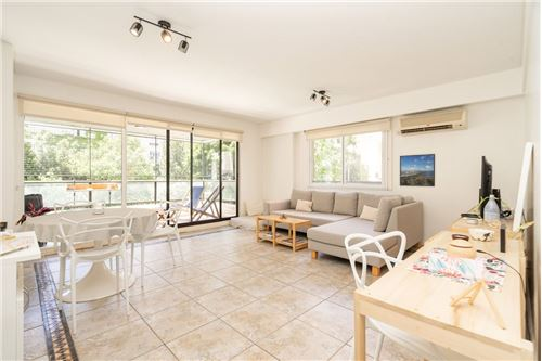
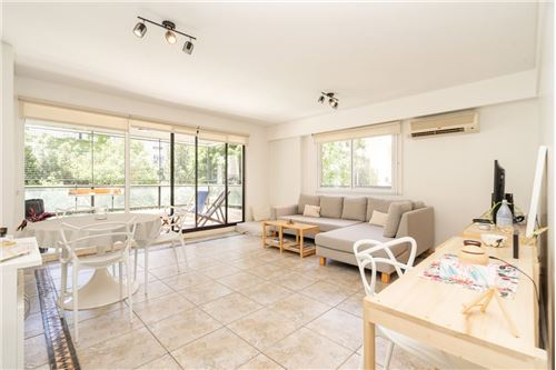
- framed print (416, 170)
